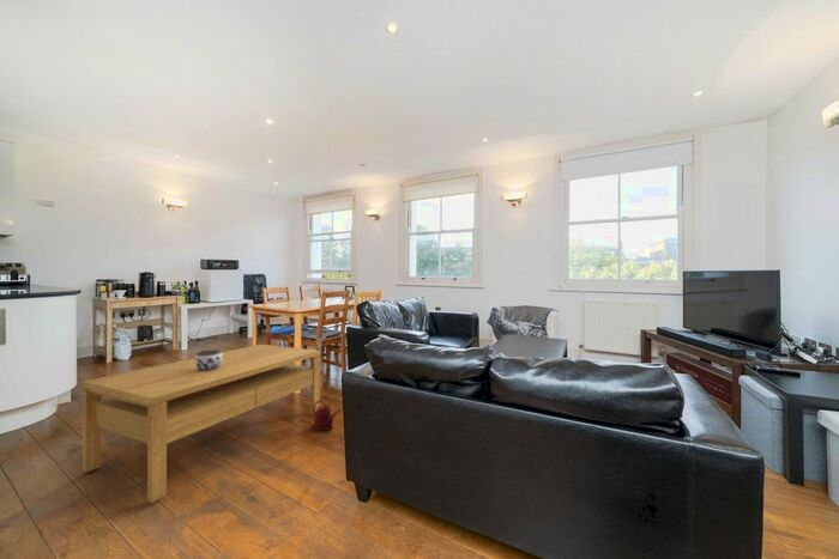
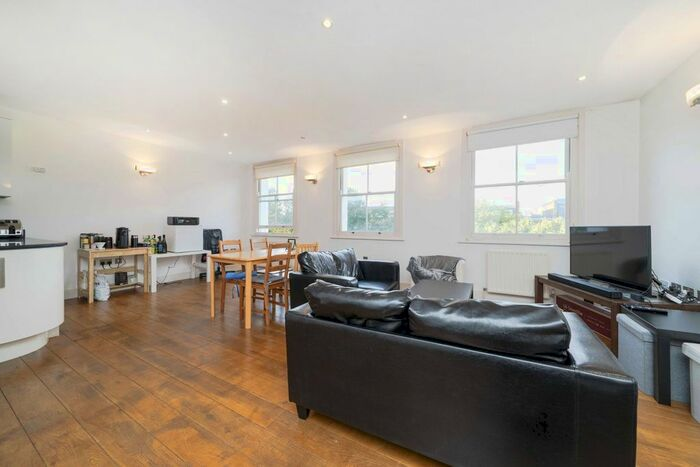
- watering can (327, 414)
- coffee table (222, 400)
- jar (209, 359)
